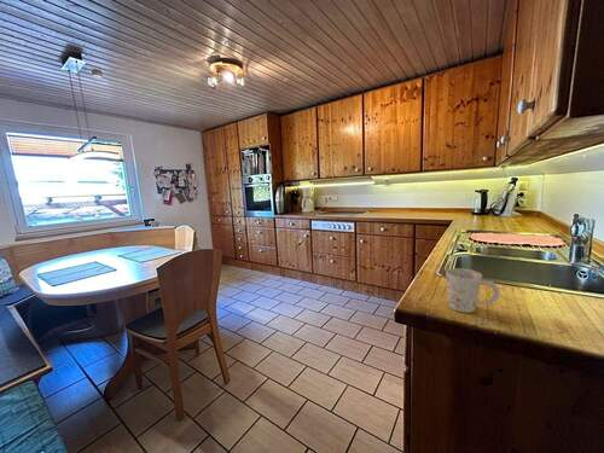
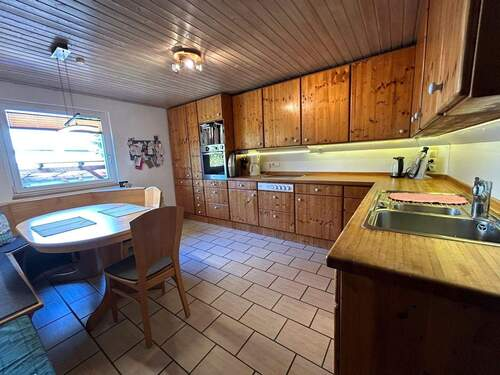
- mug (471, 290)
